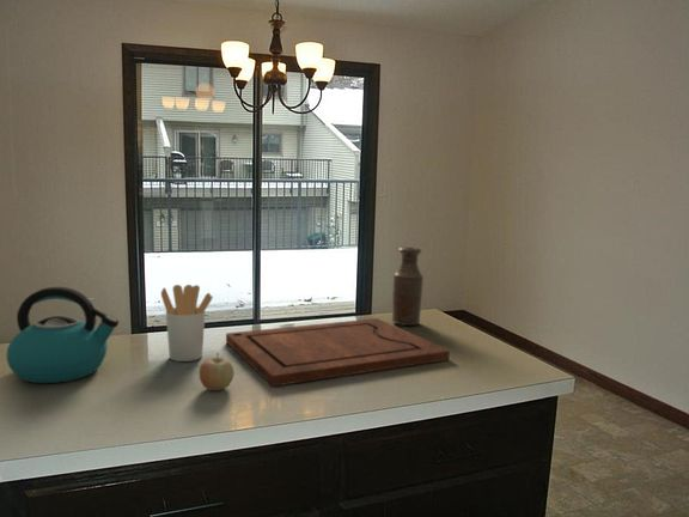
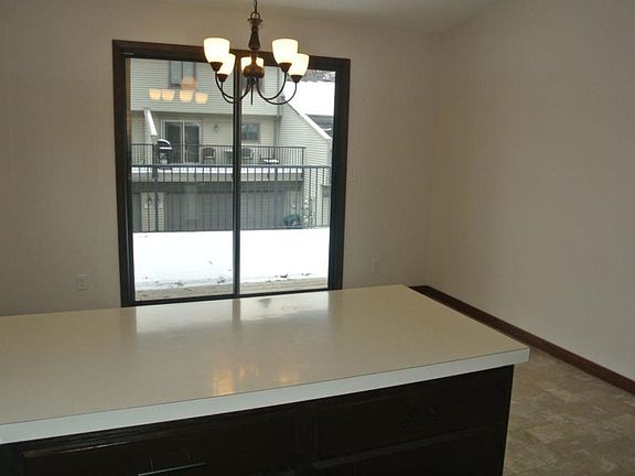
- utensil holder (185, 320)
- bottle (408, 285)
- cutting board (334, 346)
- kettle (65, 329)
- fruit (215, 371)
